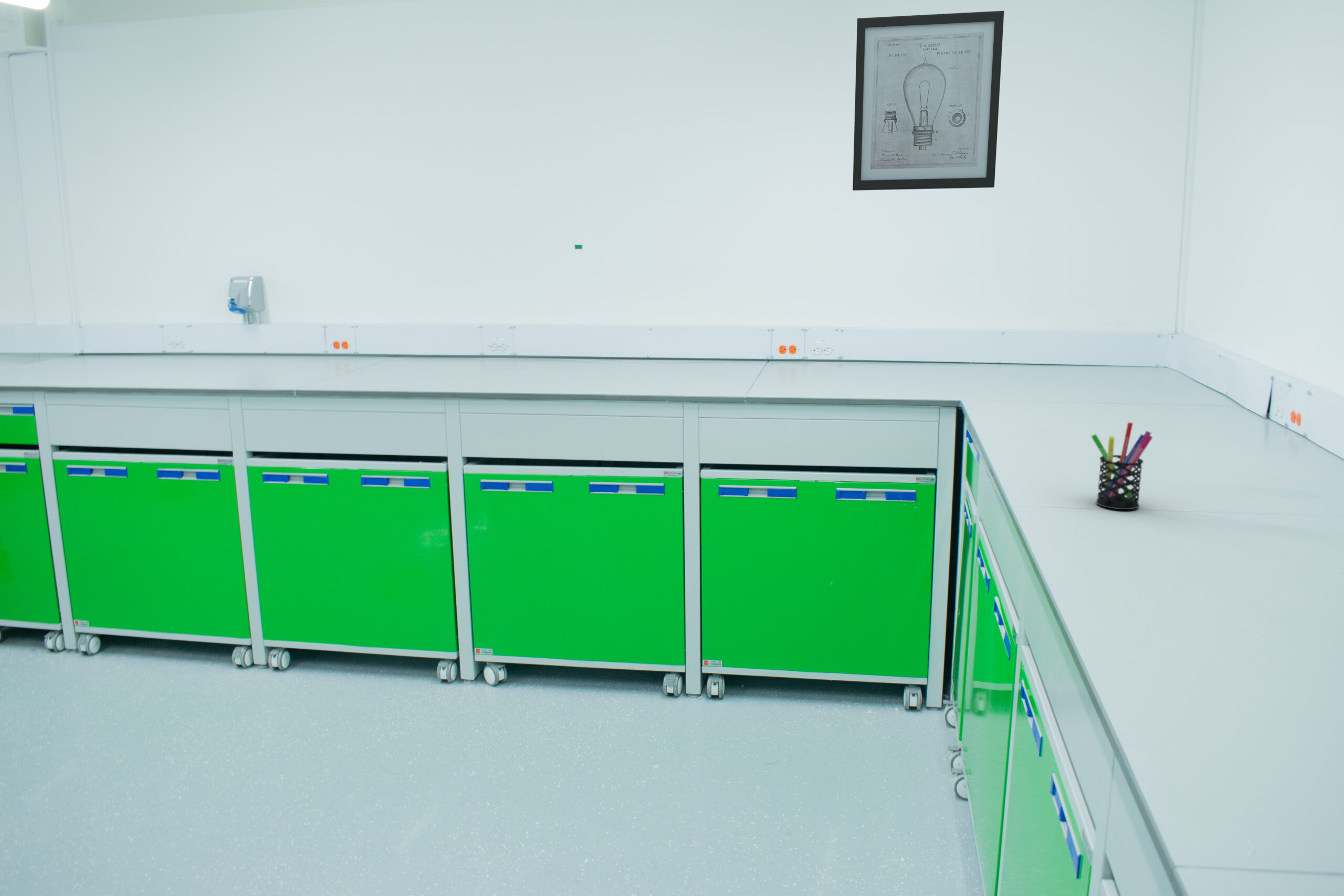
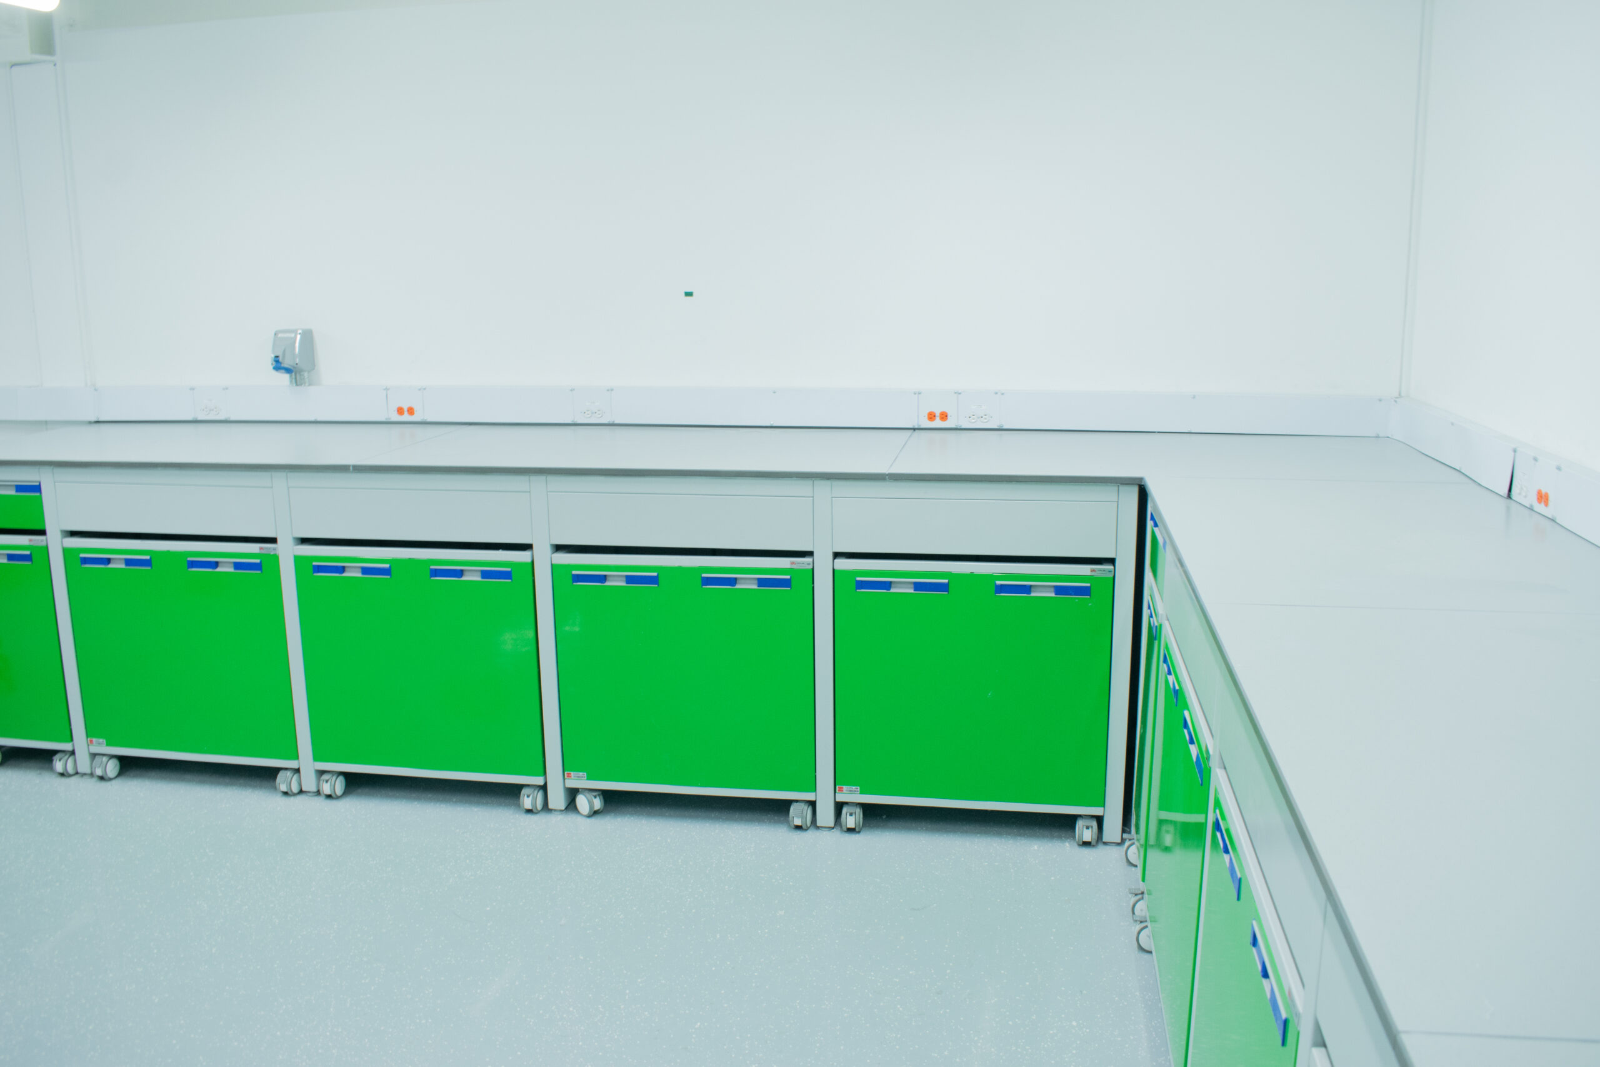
- wall art (926, 103)
- pen holder (1117, 464)
